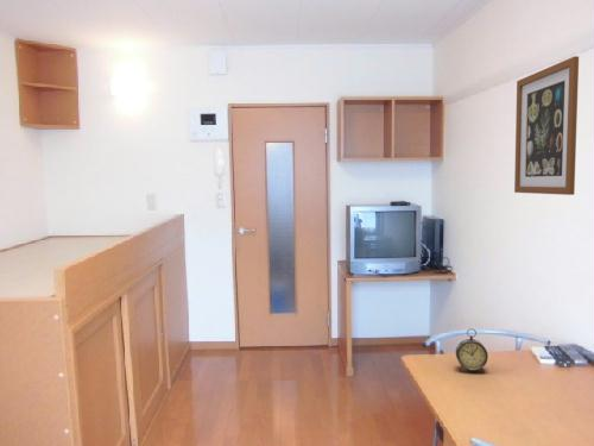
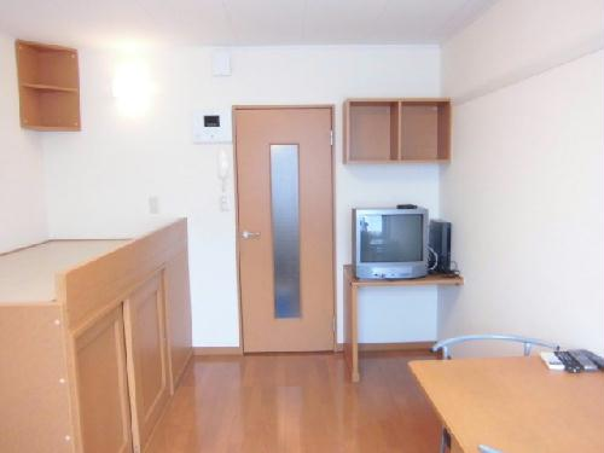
- wall art (542, 132)
- alarm clock (470, 350)
